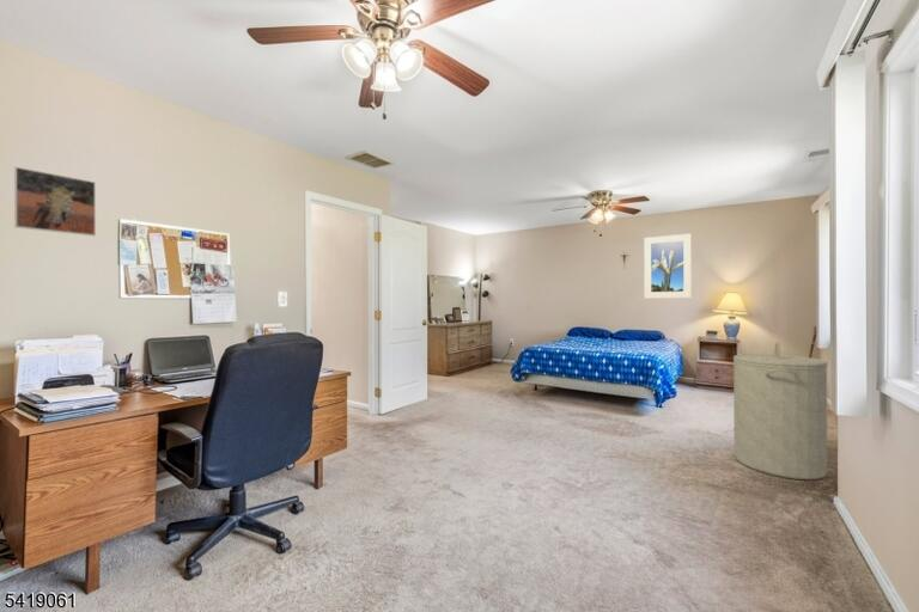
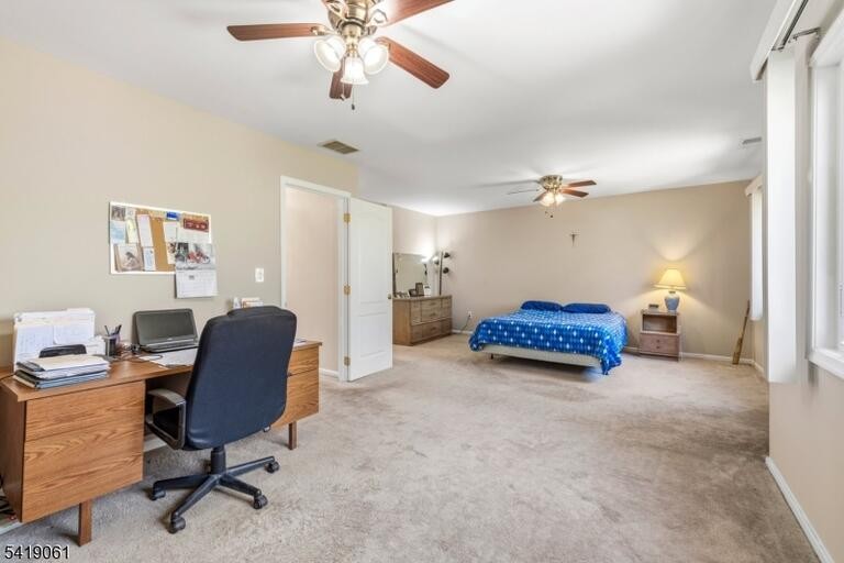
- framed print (667, 267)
- laundry hamper (778, 403)
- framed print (56, 203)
